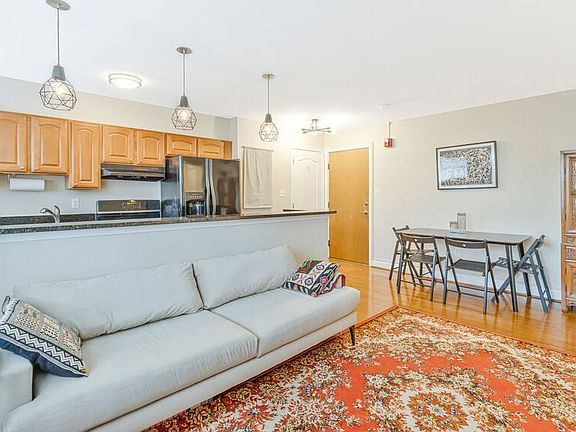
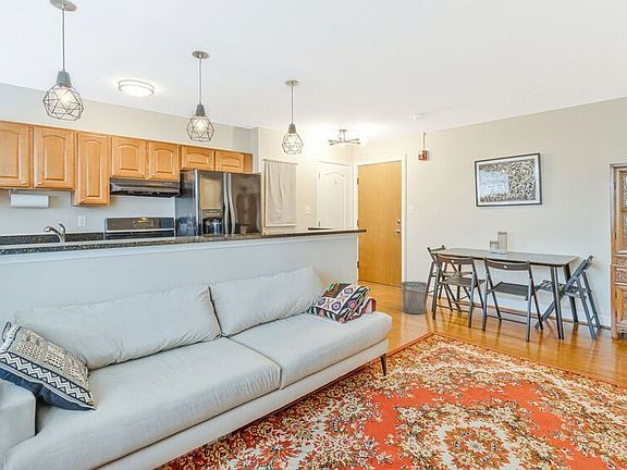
+ waste bin (414, 297)
